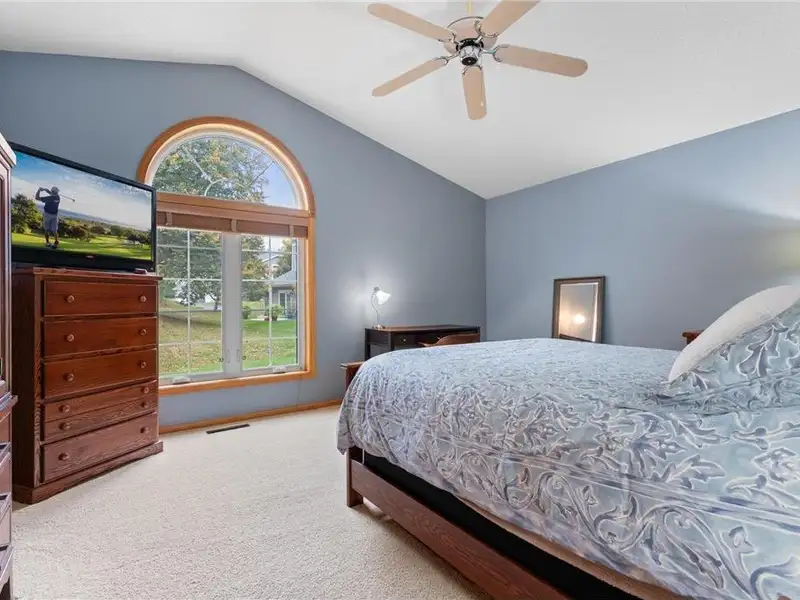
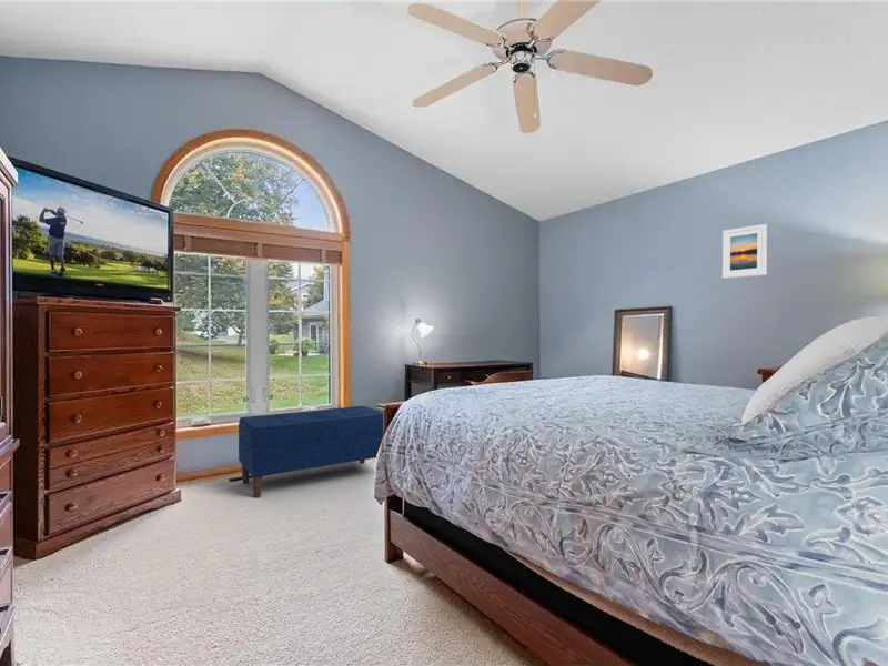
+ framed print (744, 252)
+ bench (315, 446)
